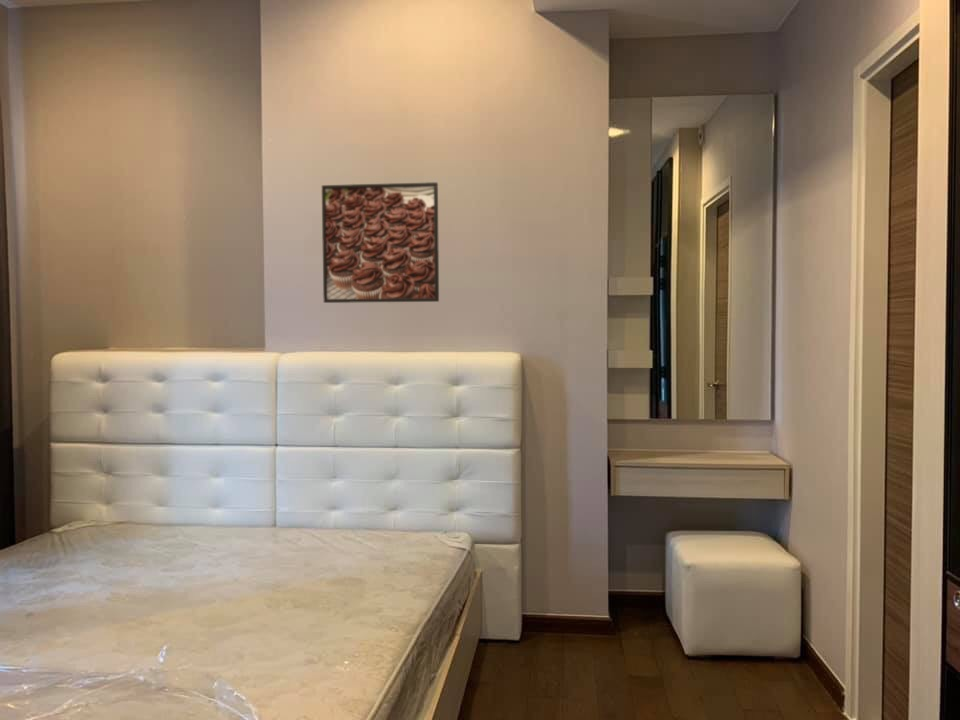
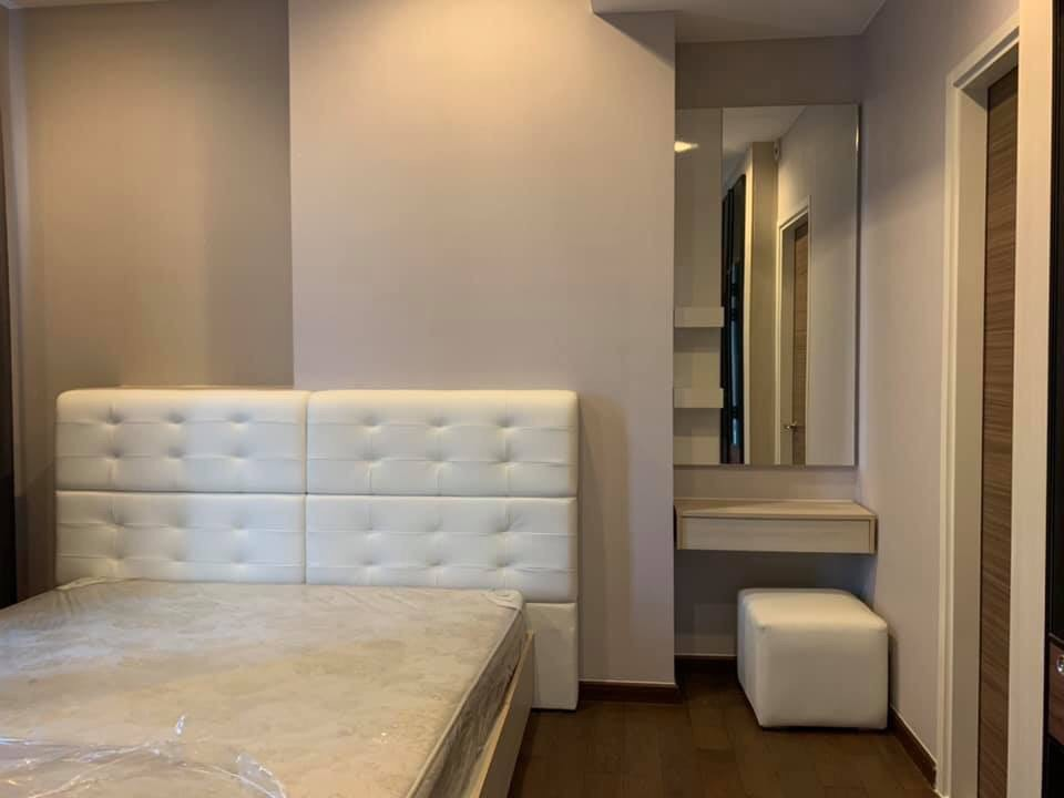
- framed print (380, 243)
